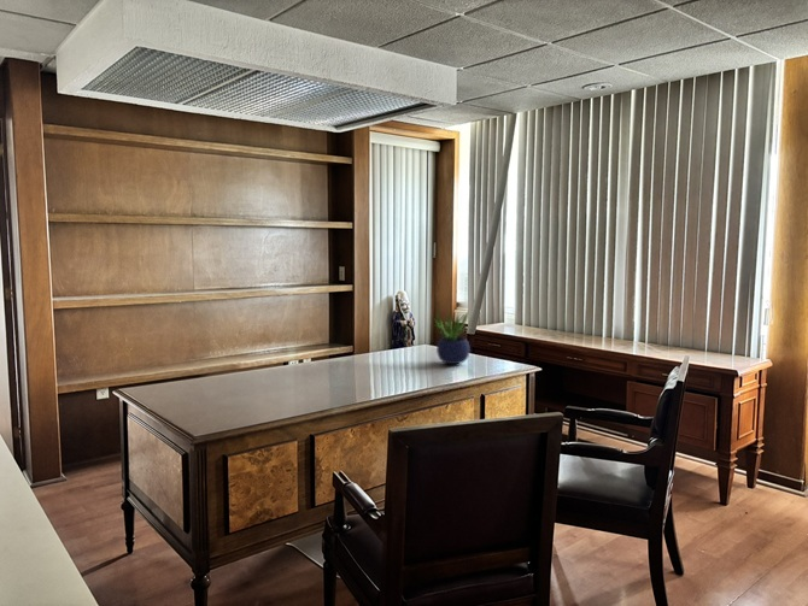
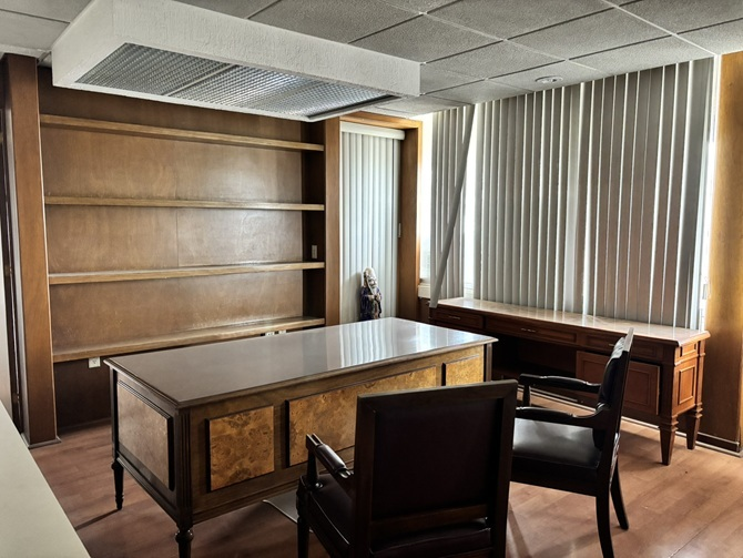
- potted plant (451, 336)
